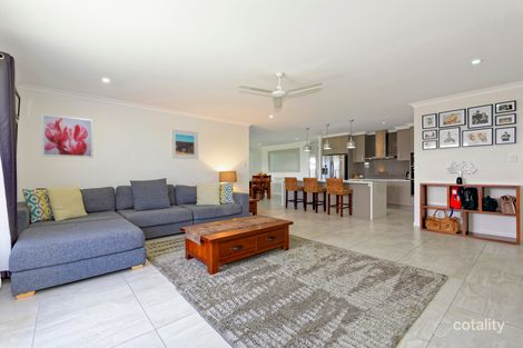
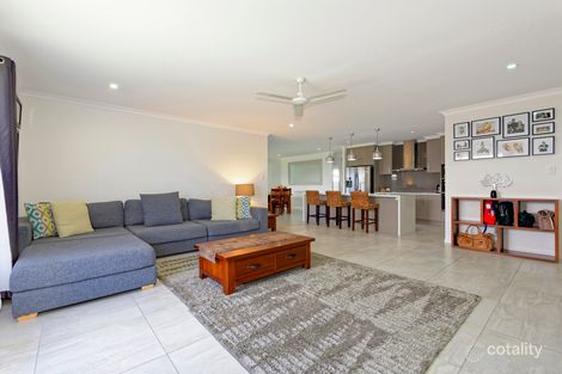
- wall art (68, 137)
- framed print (185, 145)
